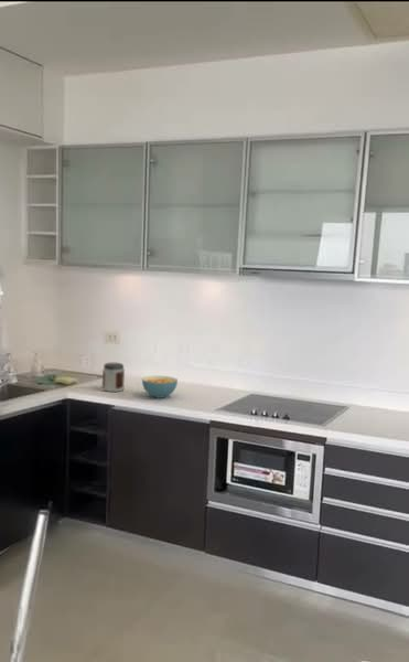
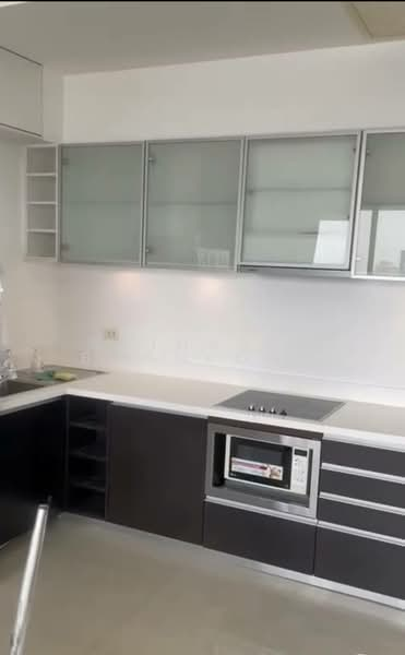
- cereal bowl (159, 387)
- jar (112, 376)
